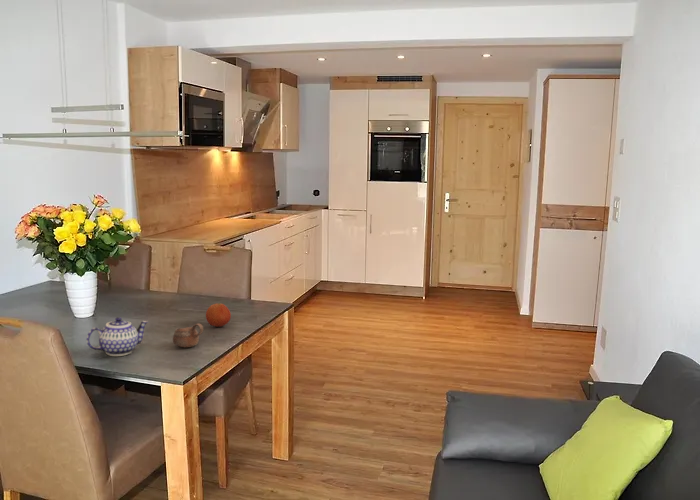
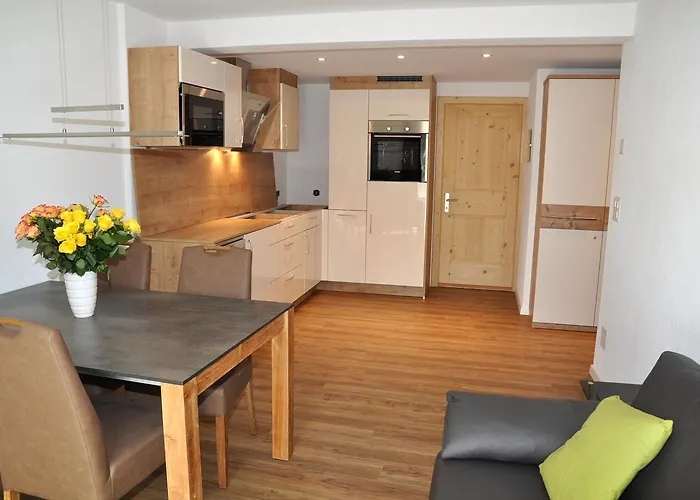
- fruit (218, 314)
- teapot (118, 334)
- cup (187, 334)
